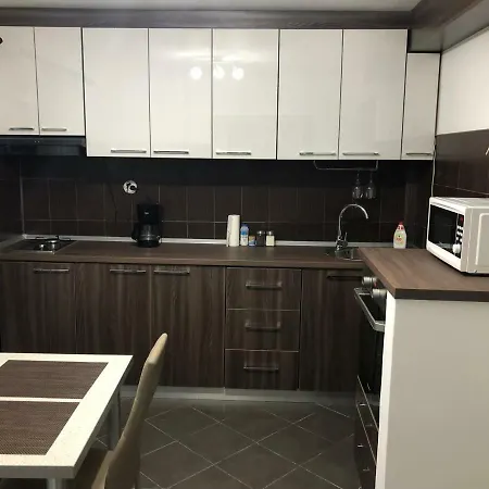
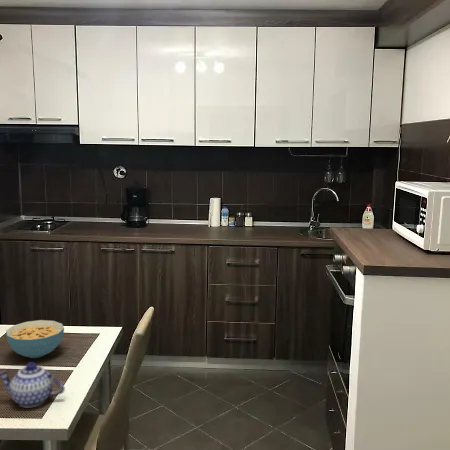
+ cereal bowl (35, 342)
+ teapot (30, 382)
